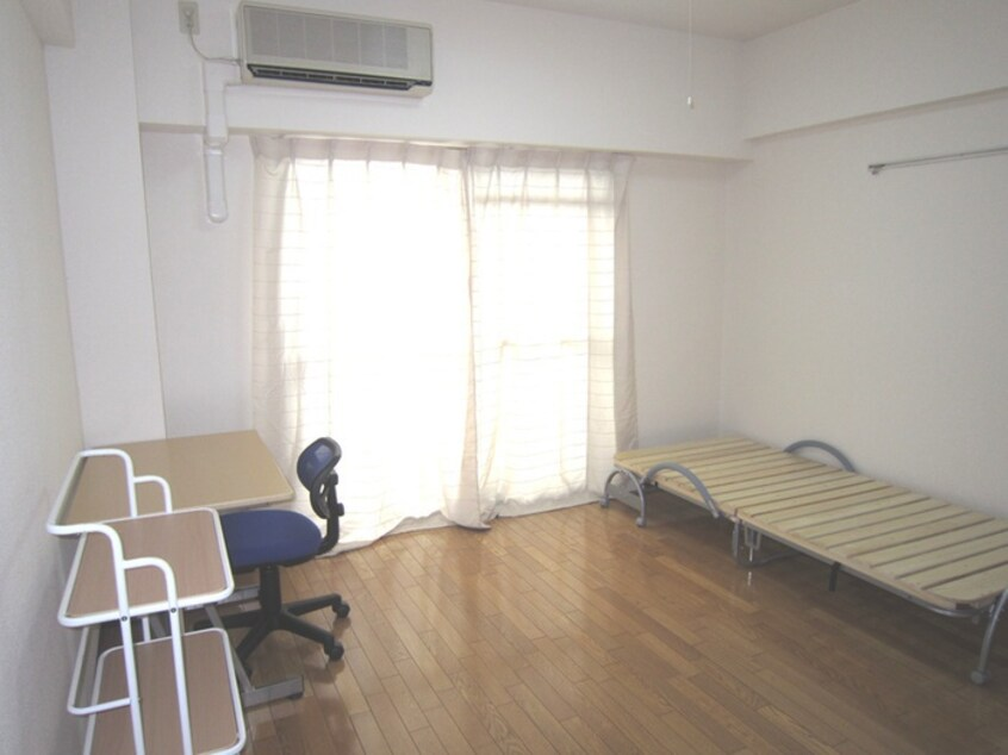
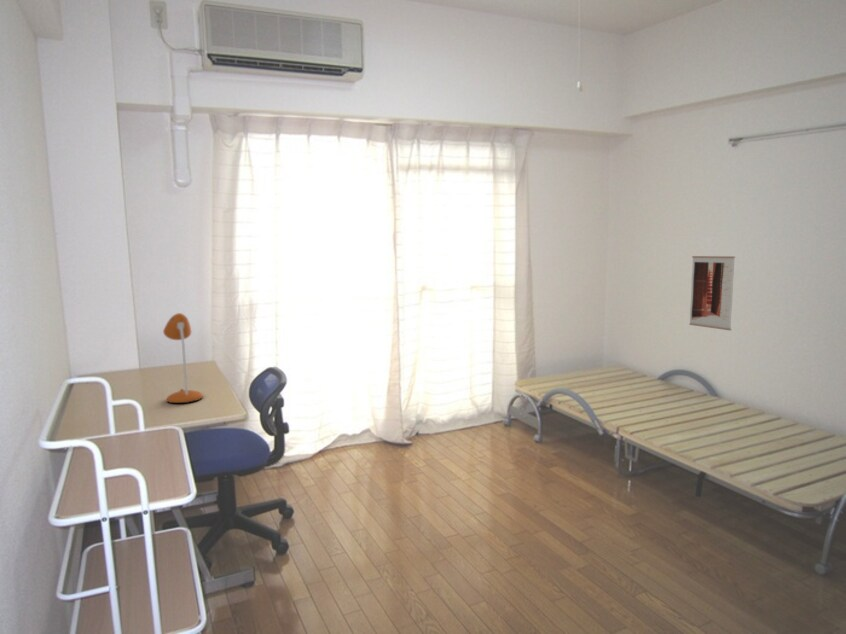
+ desk lamp (183, 355)
+ wall art (711, 292)
